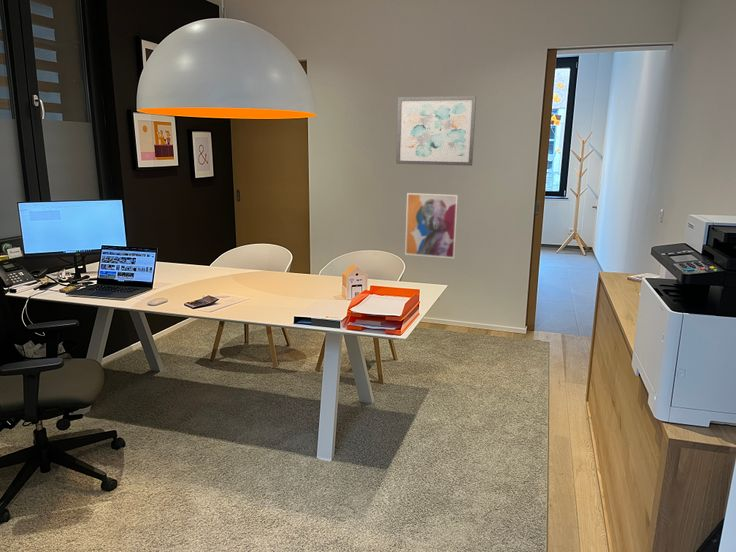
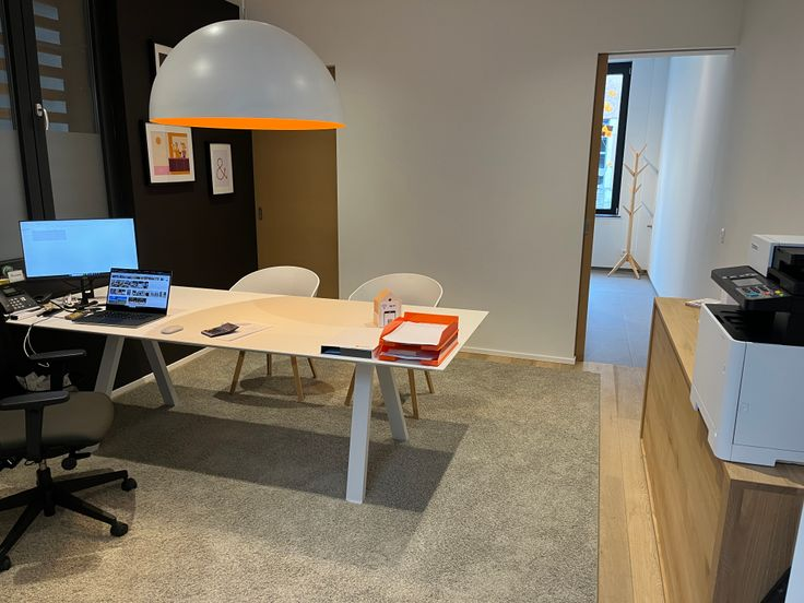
- wall art (430, 225)
- wall art (434, 131)
